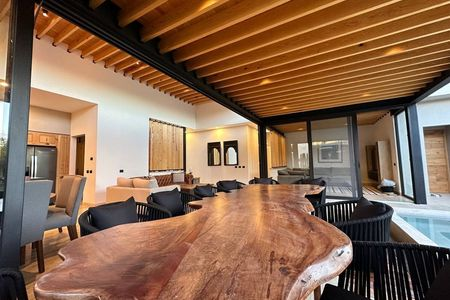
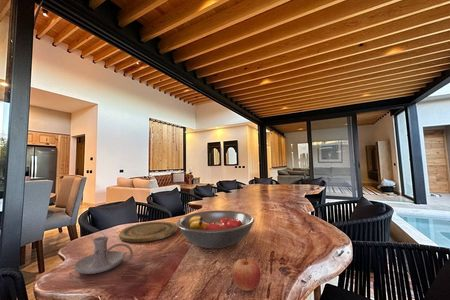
+ plate (149, 230)
+ fruit bowl (216, 227)
+ candle holder (105, 252)
+ apple (246, 272)
